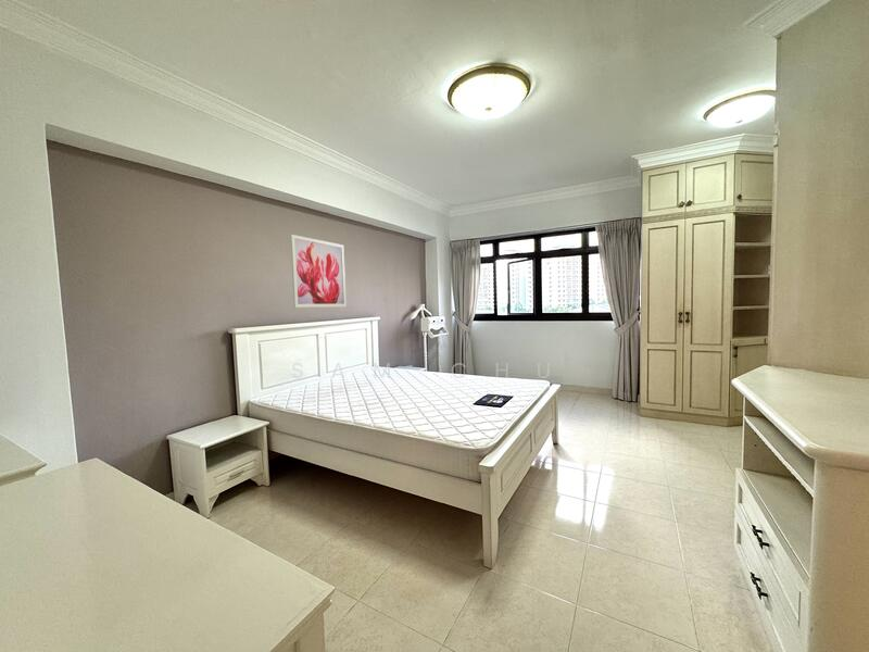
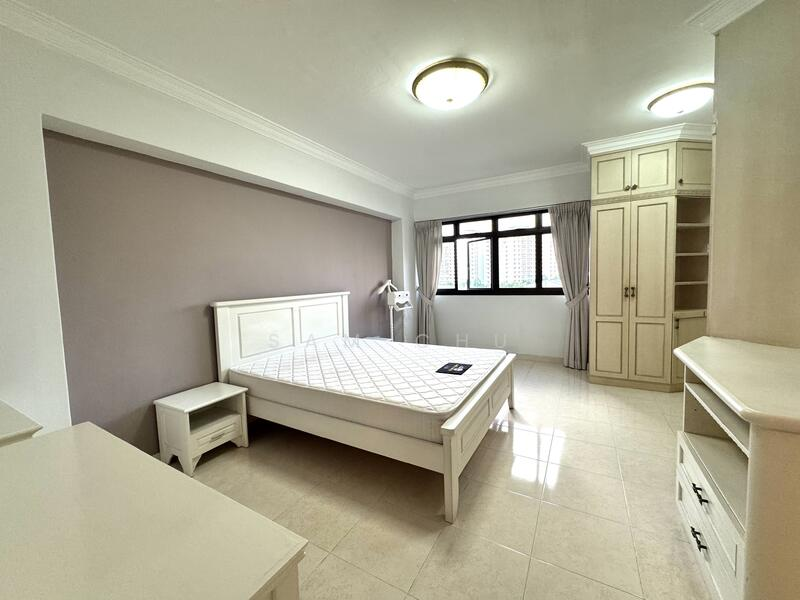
- wall art (320, 274)
